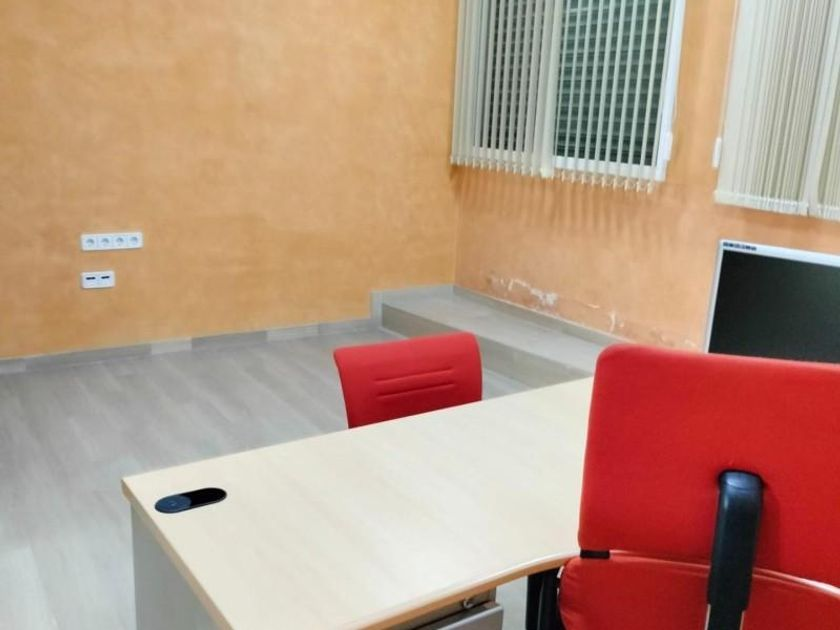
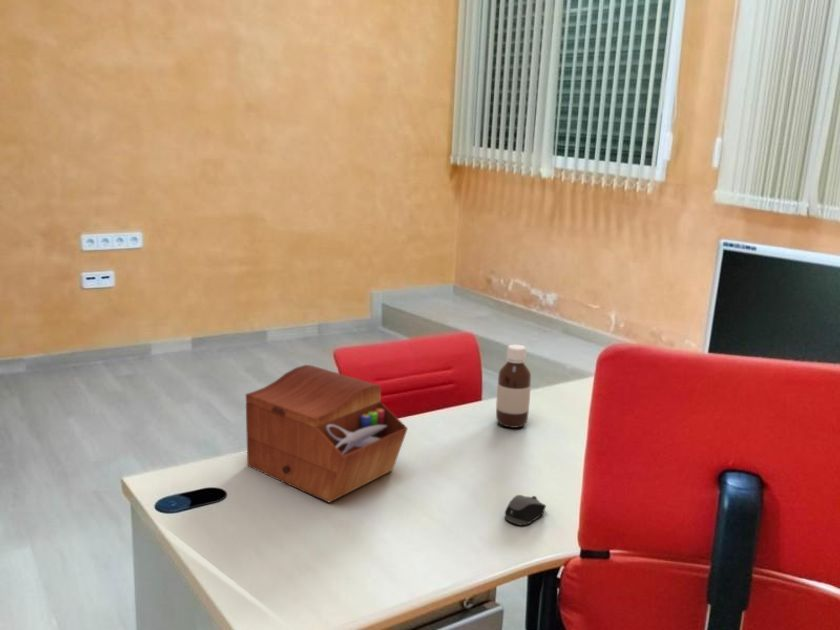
+ bottle (514, 385)
+ computer mouse (525, 506)
+ sewing box (324, 430)
